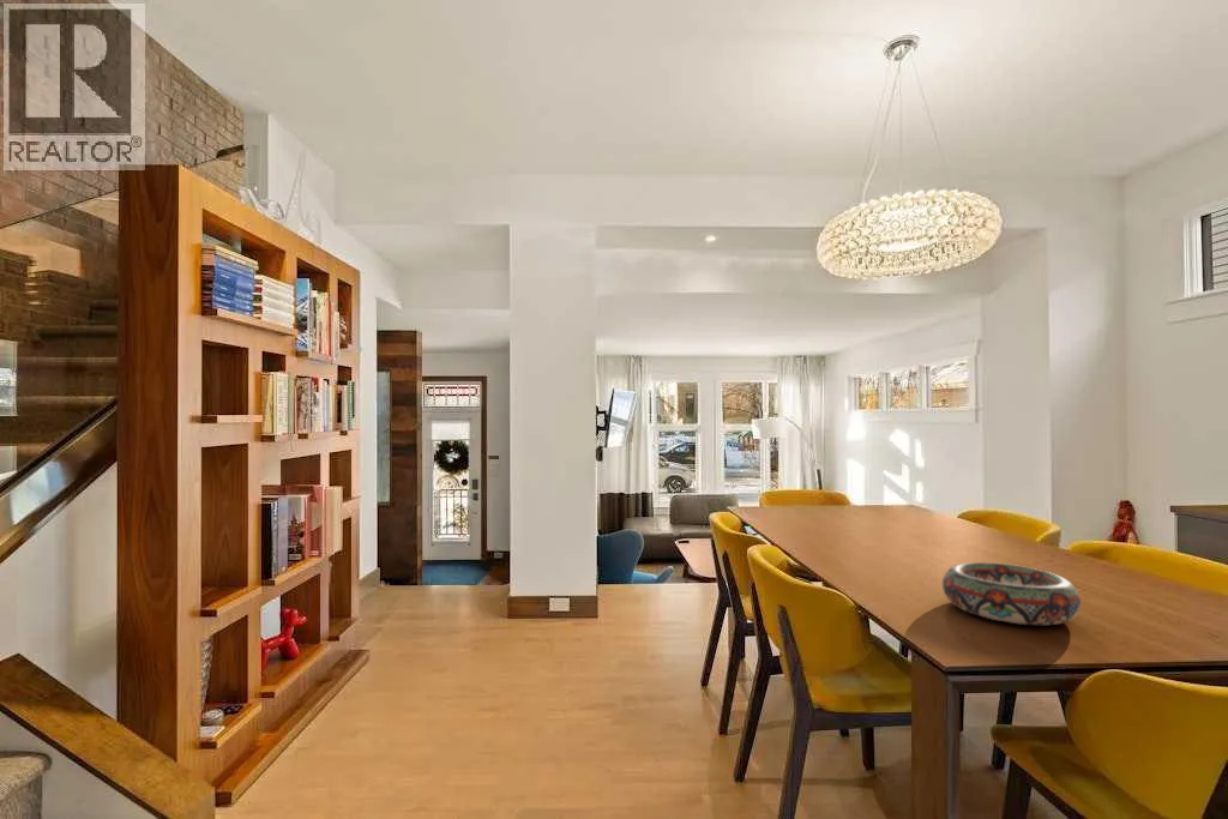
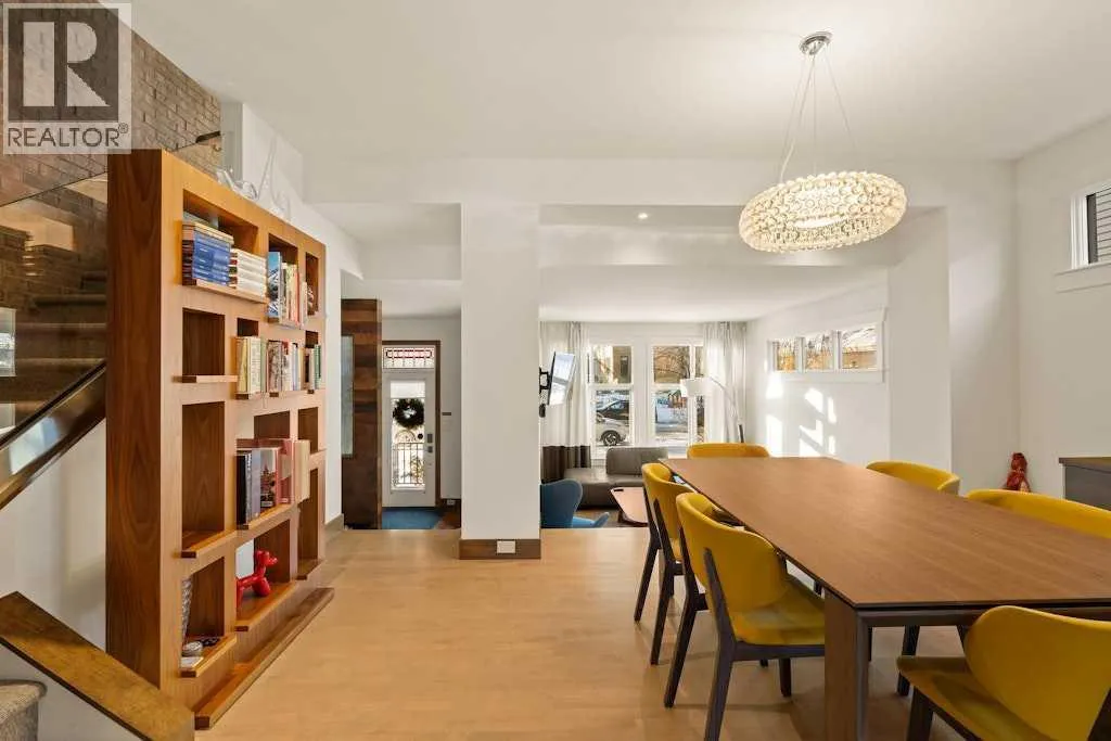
- decorative bowl (1007, 592)
